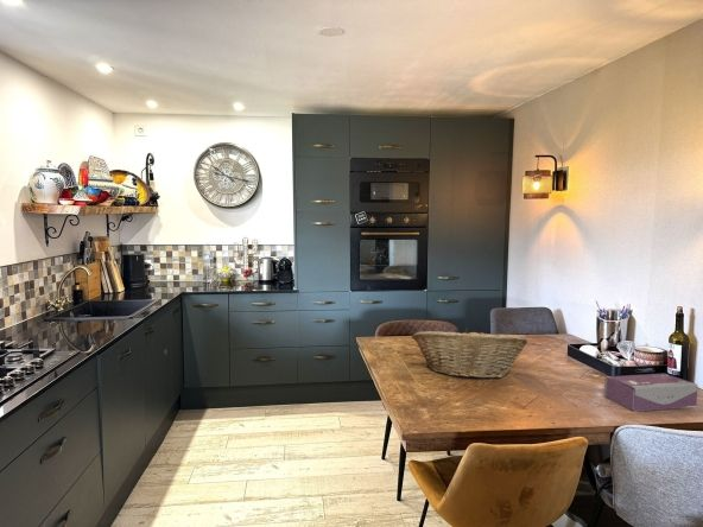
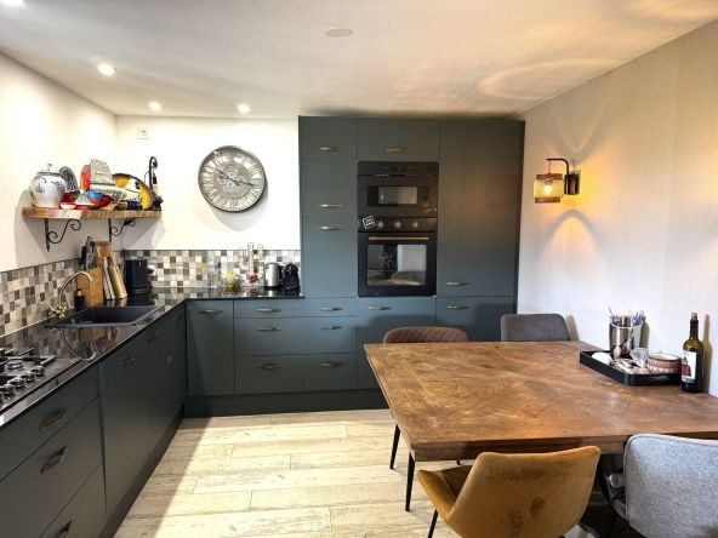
- fruit basket (468, 347)
- tissue box (650, 391)
